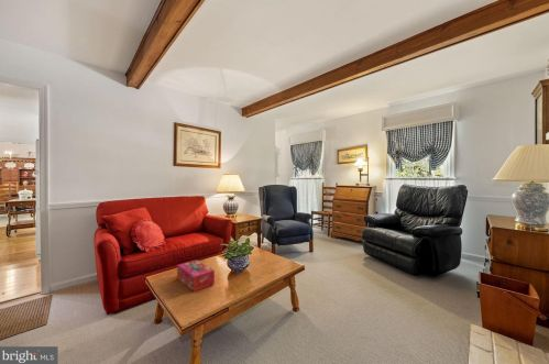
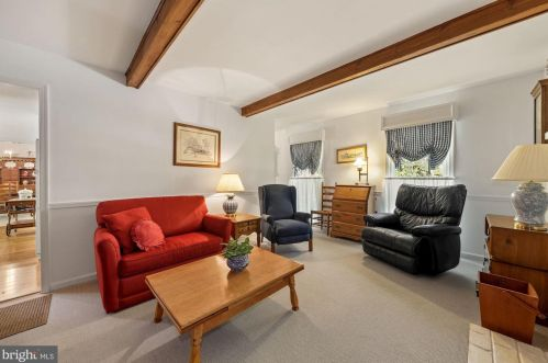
- tissue box (195, 274)
